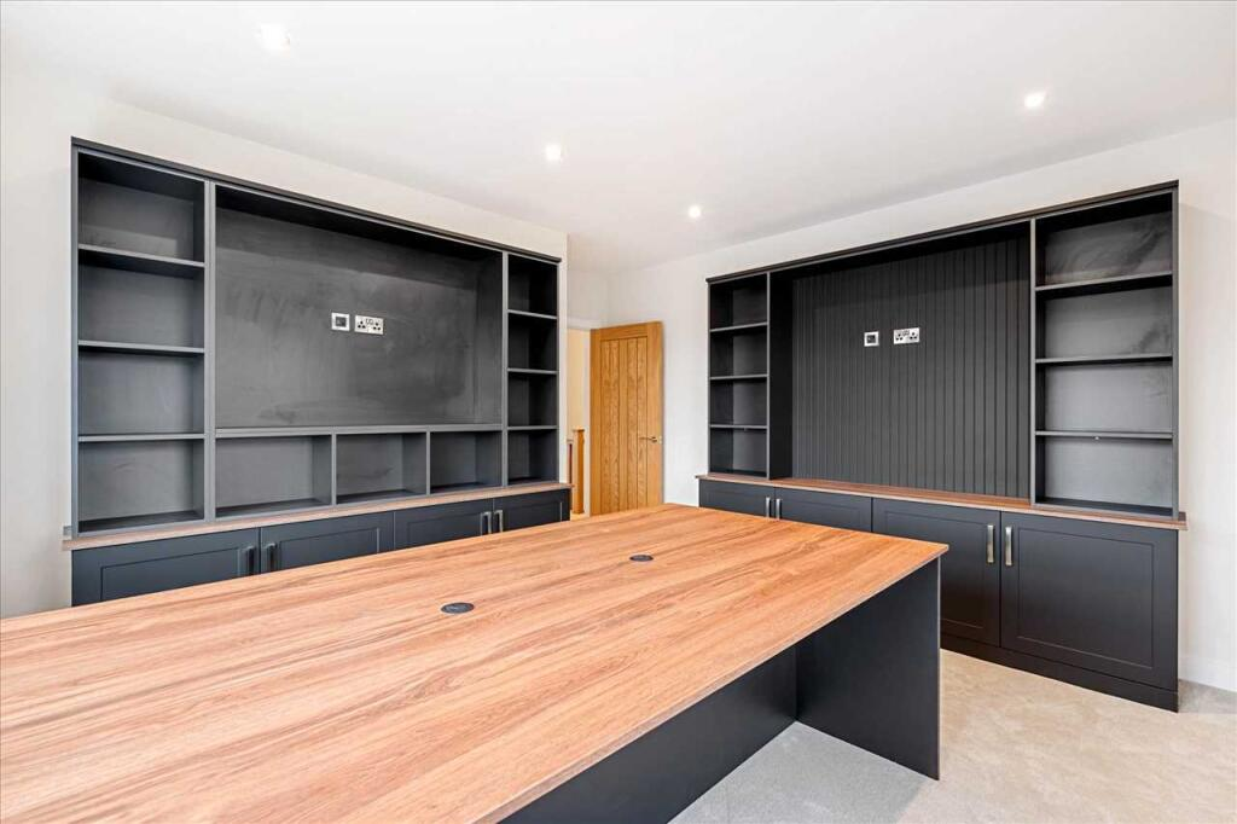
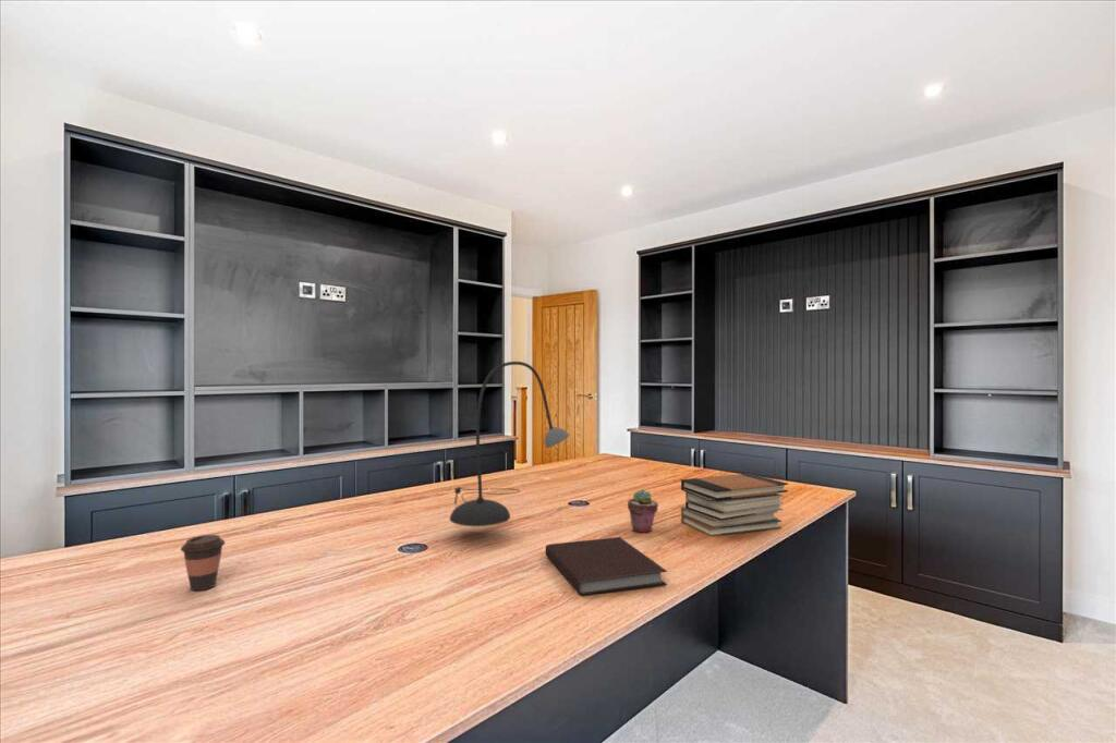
+ notebook (602, 563)
+ book stack (732, 502)
+ potted succulent (642, 509)
+ coffee cup (203, 562)
+ desk lamp (478, 440)
